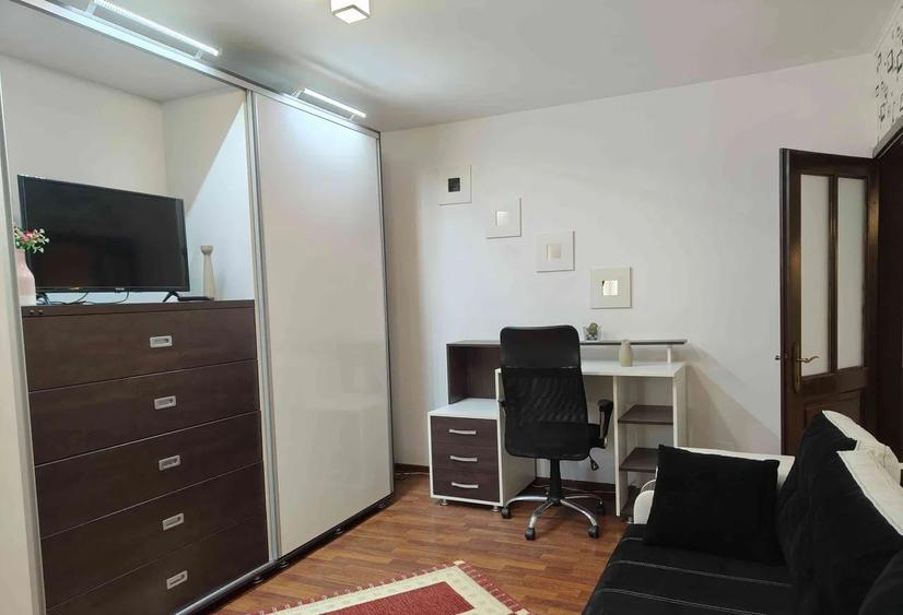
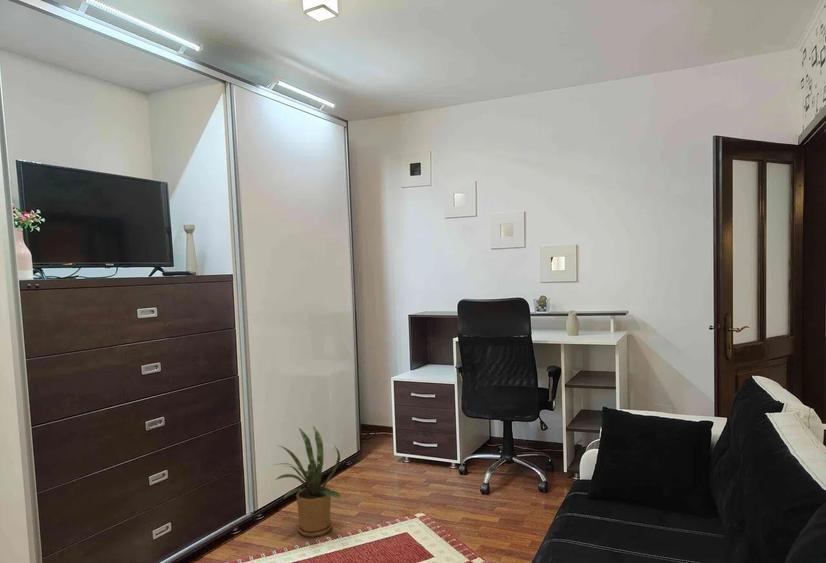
+ house plant (307, 483)
